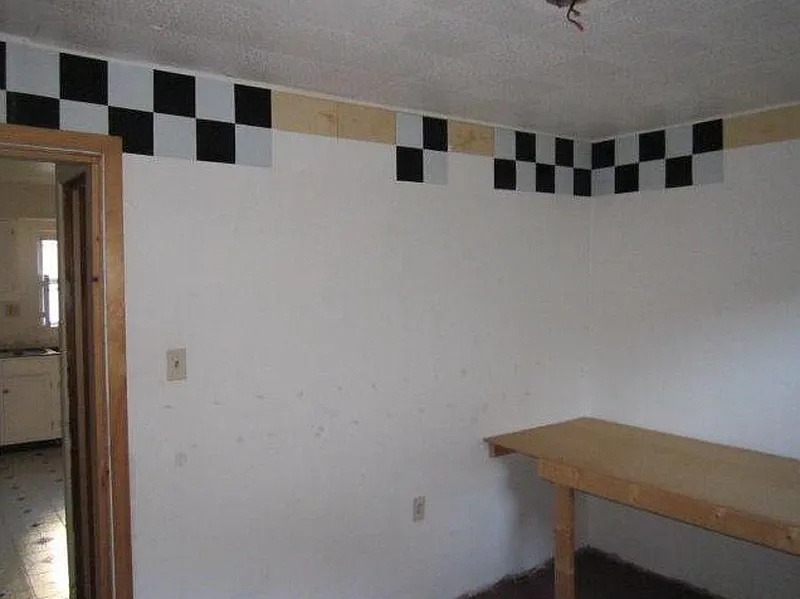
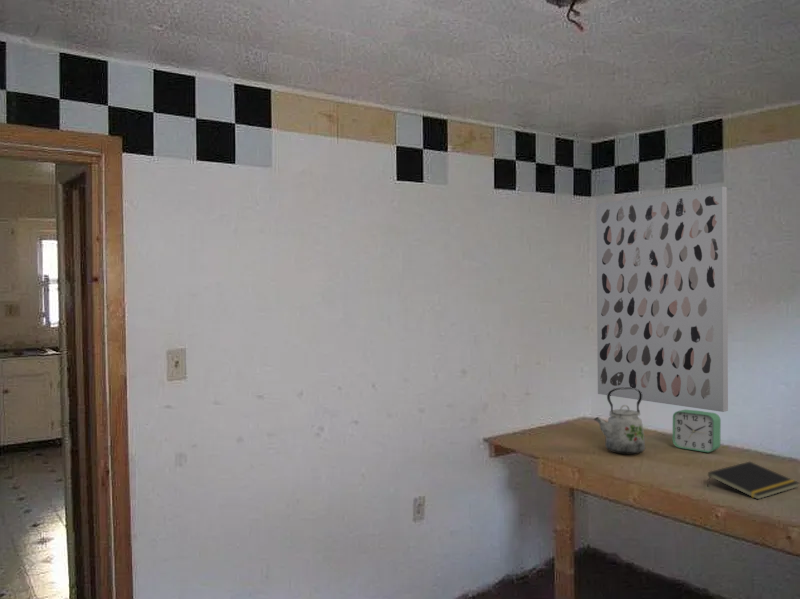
+ alarm clock (696, 430)
+ notepad (753, 479)
+ kettle (618, 420)
+ wall art (656, 299)
